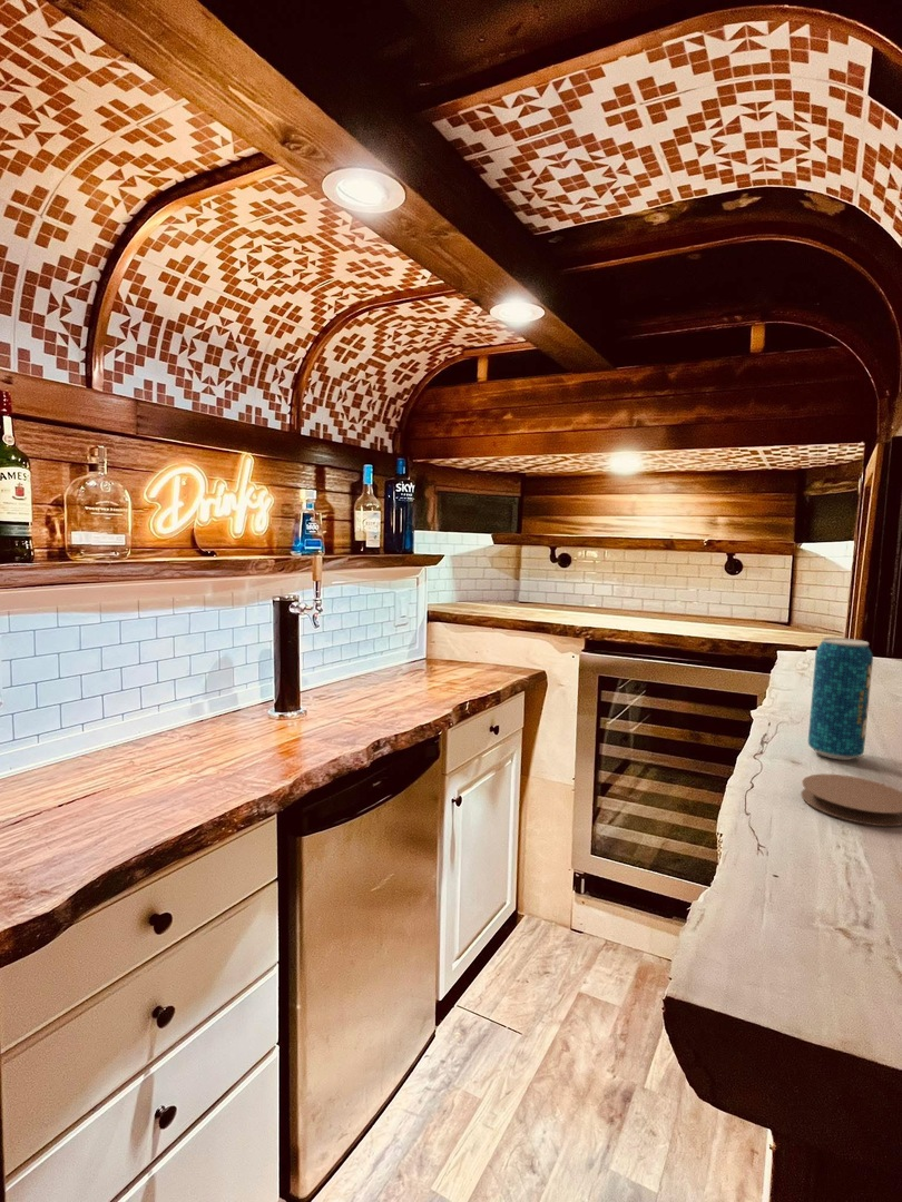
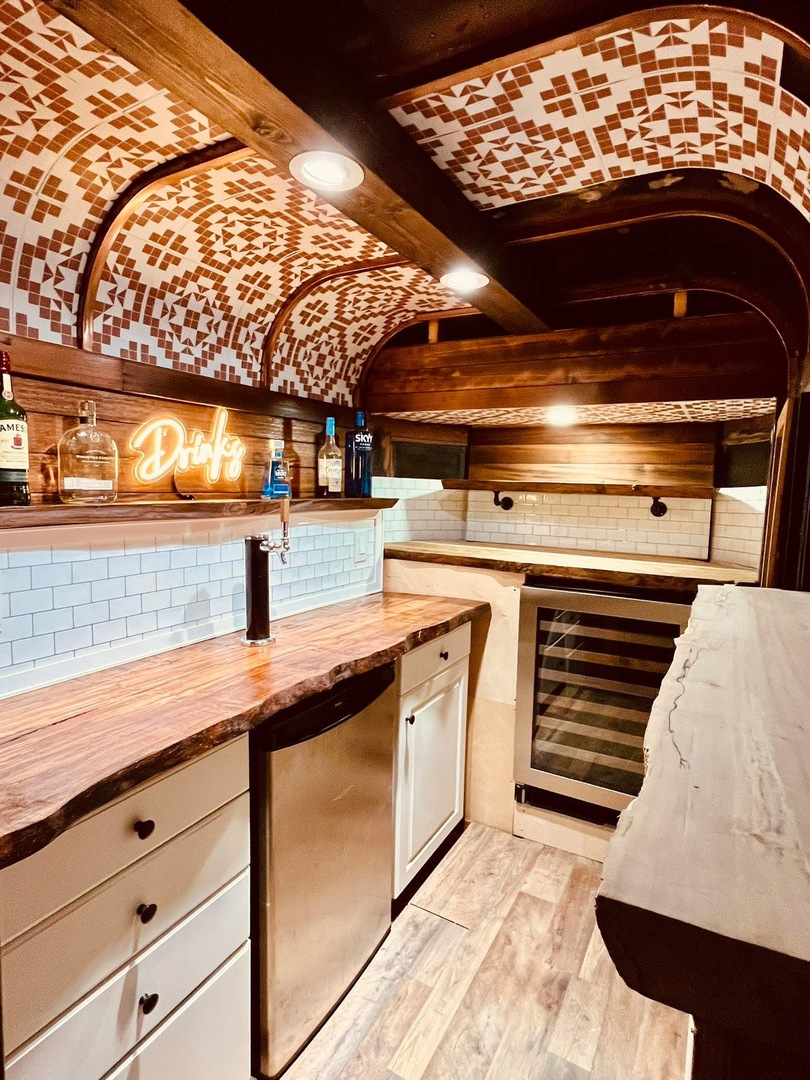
- beverage can (840, 698)
- coaster (855, 798)
